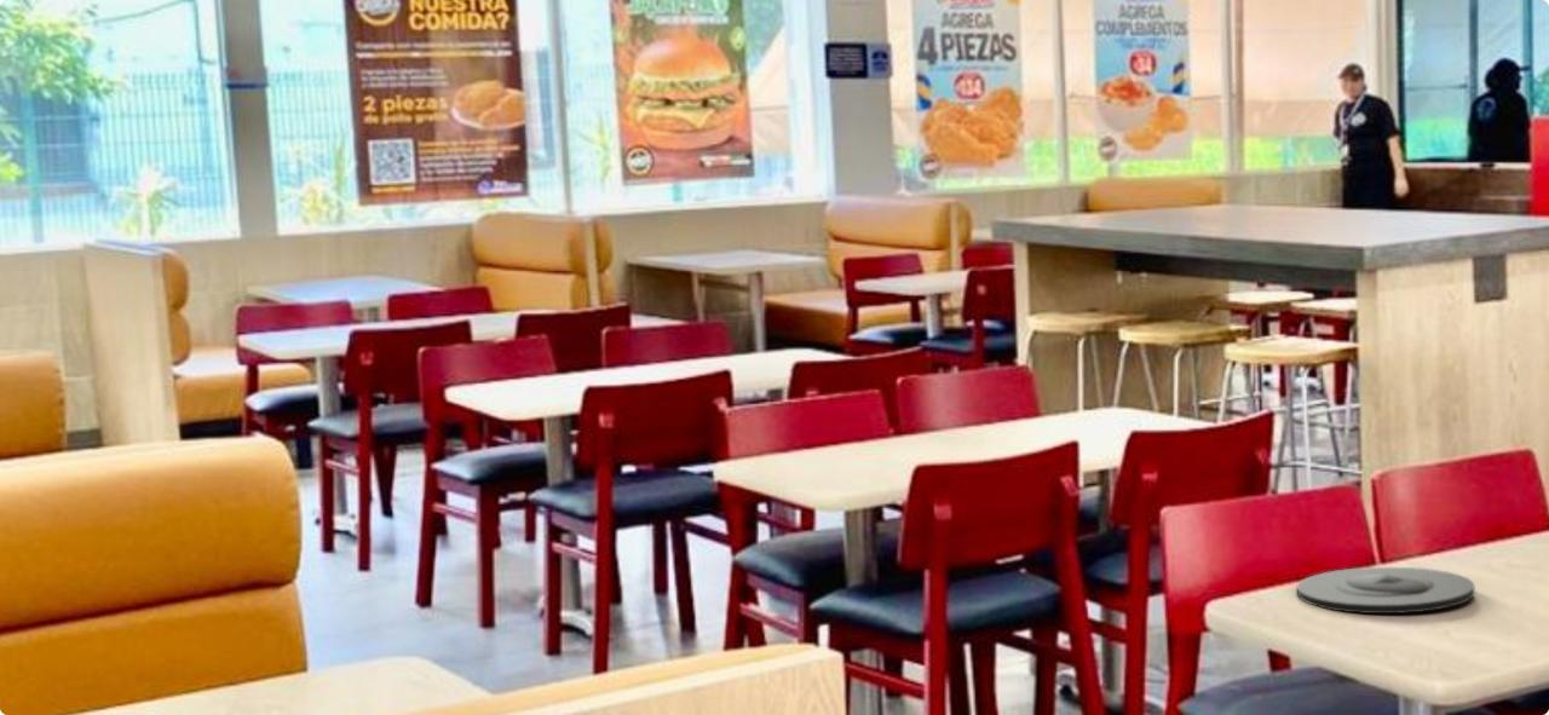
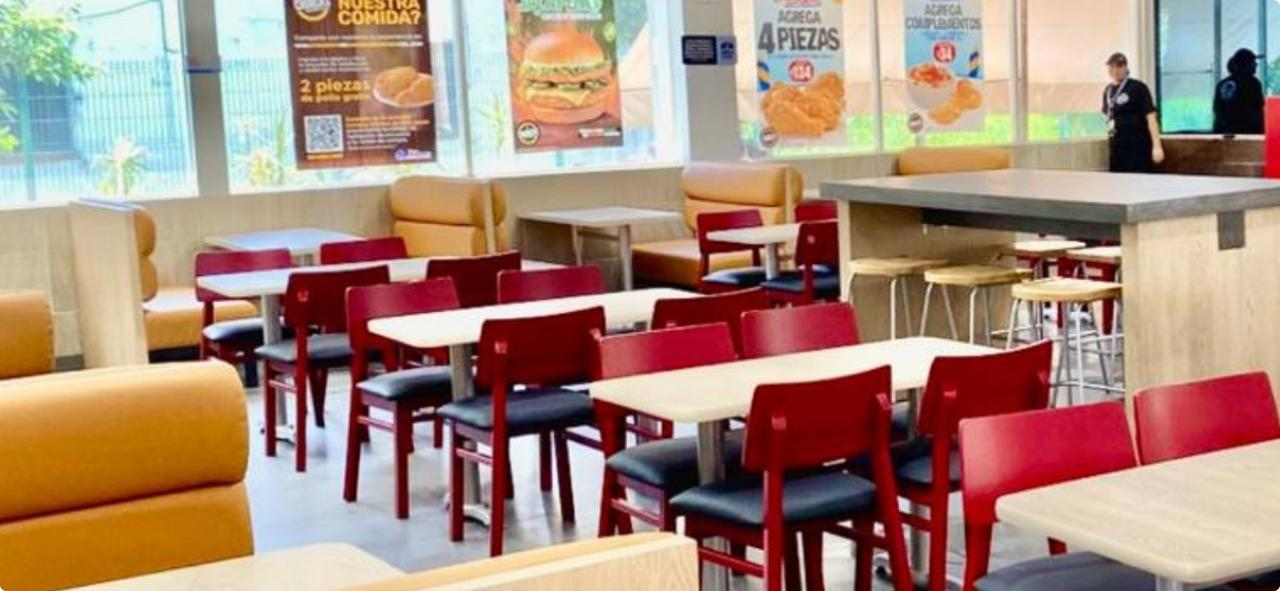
- plate (1384, 583)
